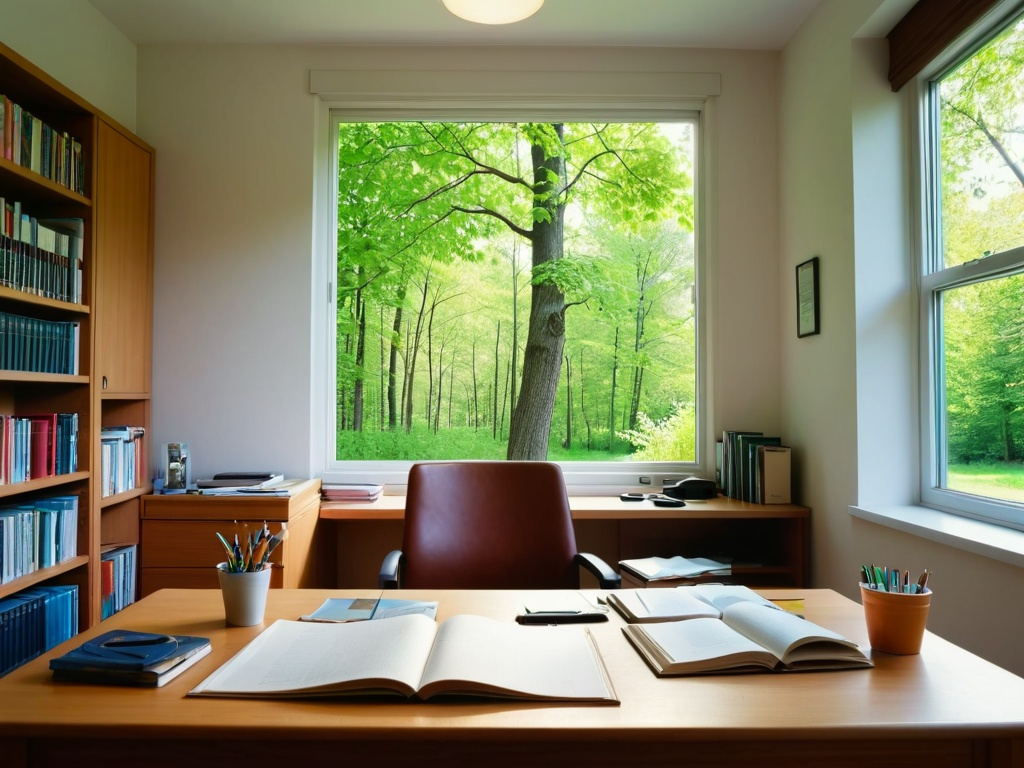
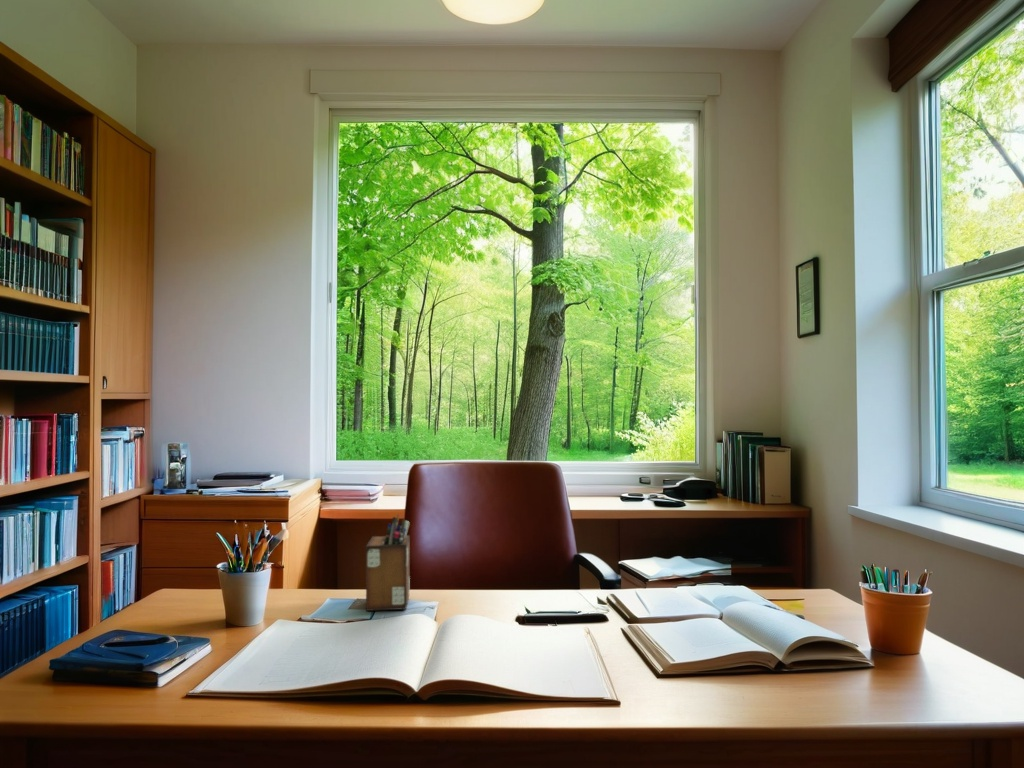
+ desk organizer (388, 559)
